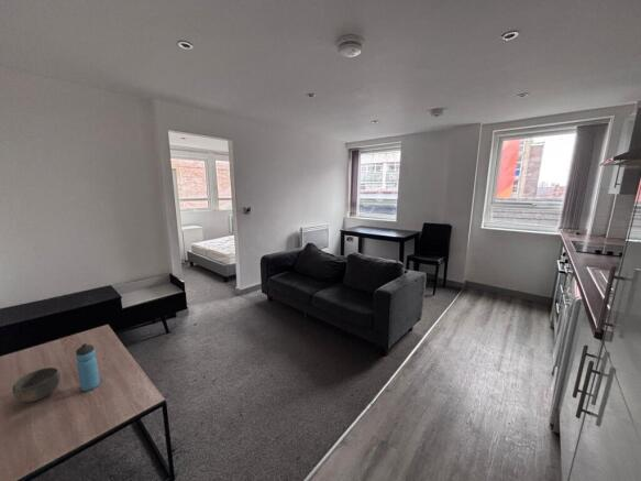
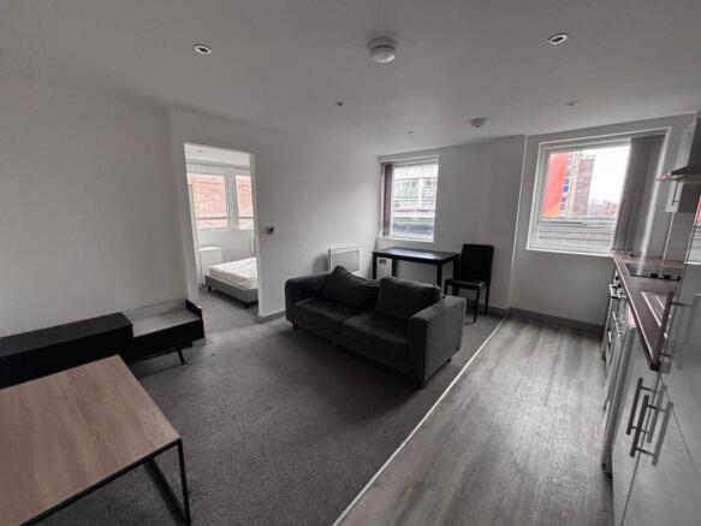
- water bottle (87, 365)
- bowl (37, 385)
